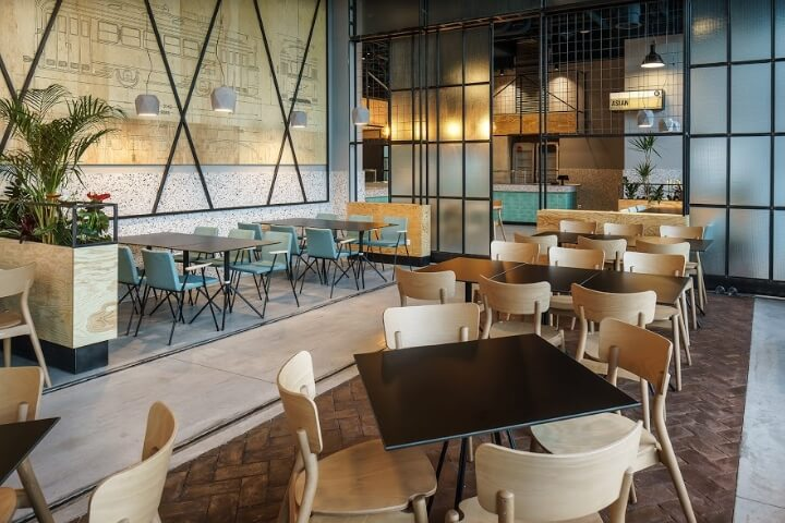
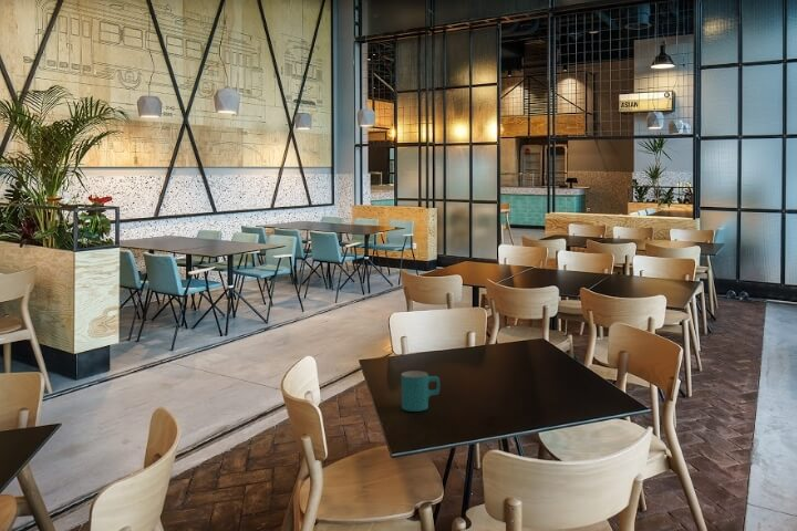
+ cup (420, 391)
